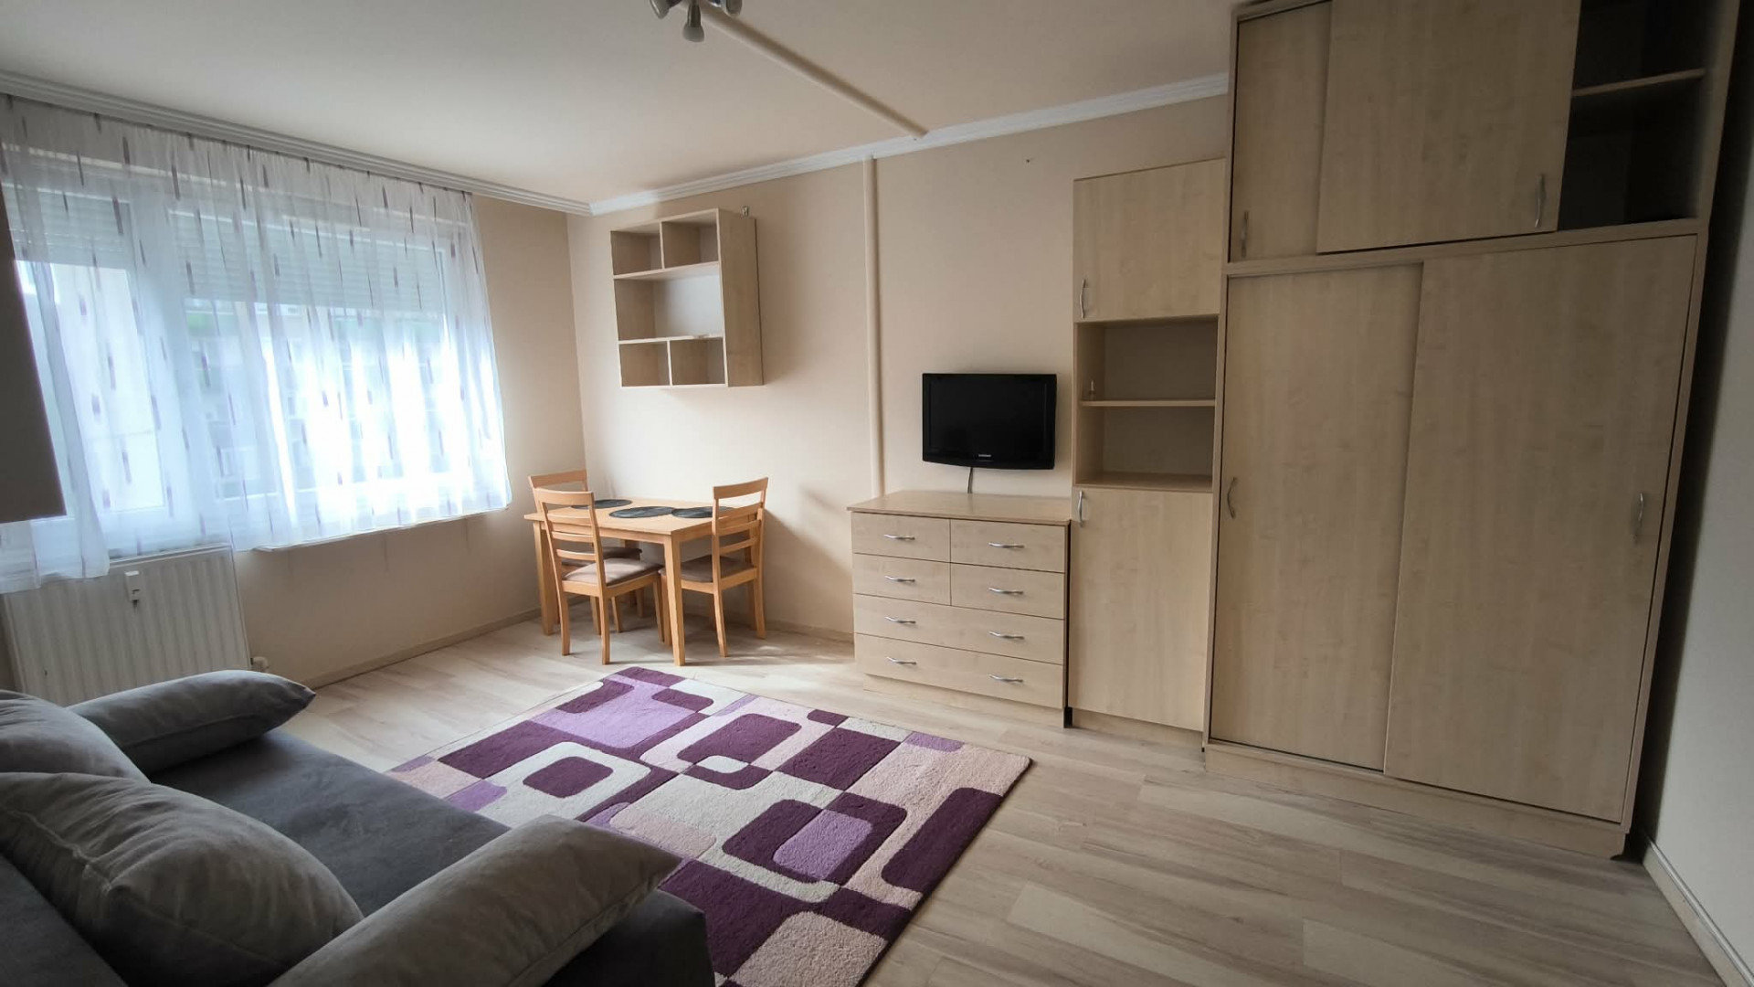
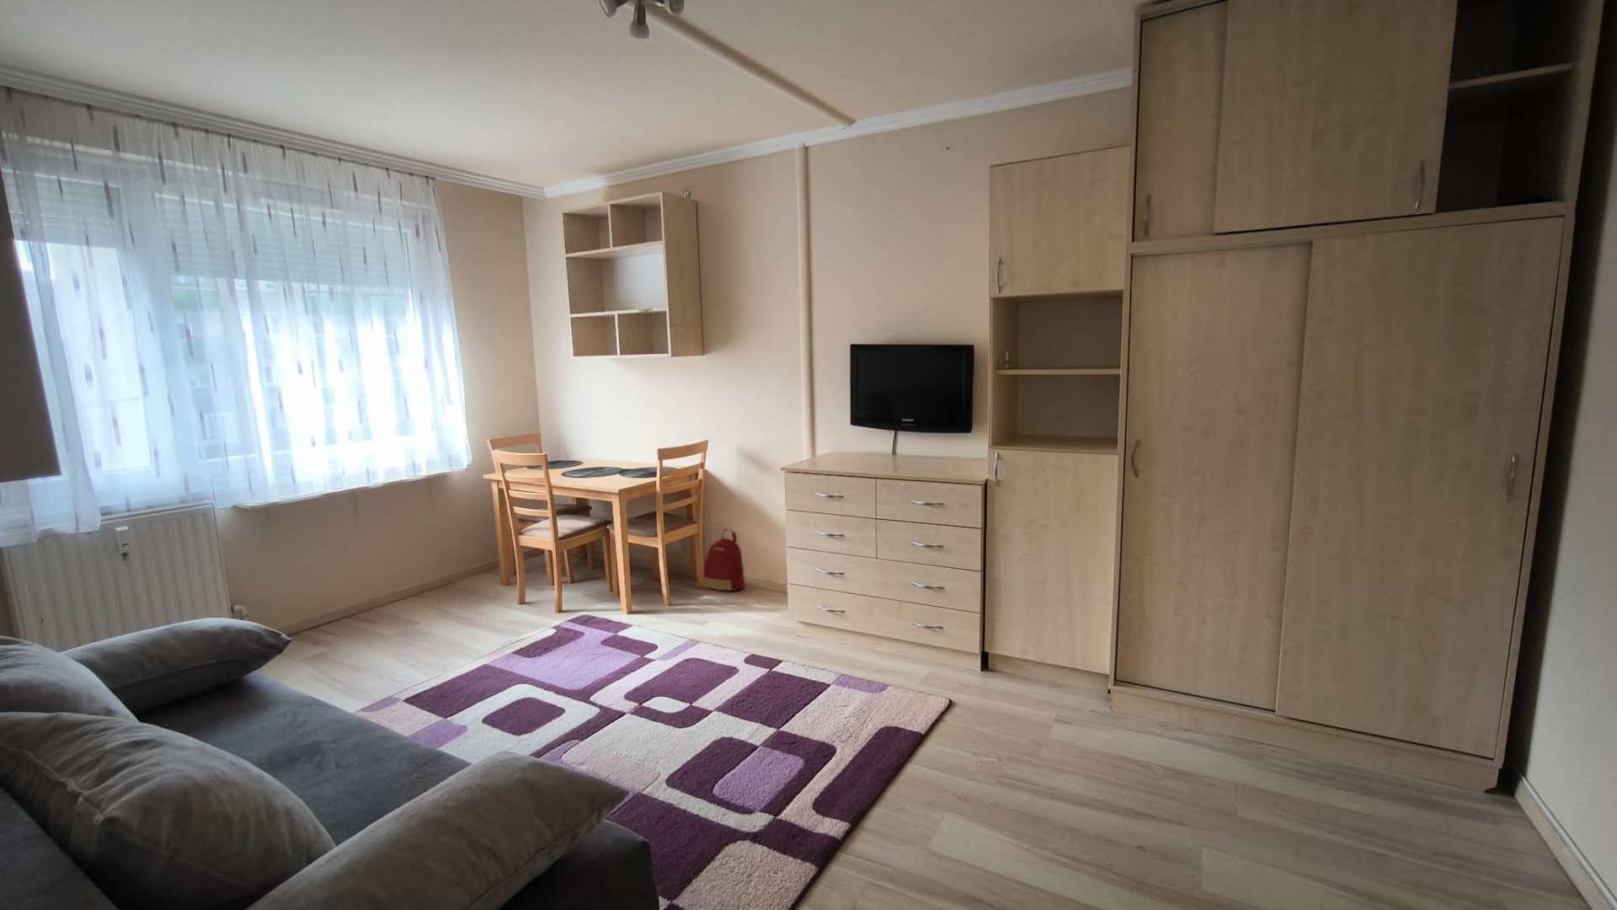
+ backpack (723, 560)
